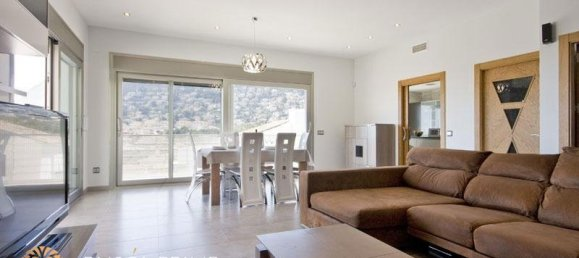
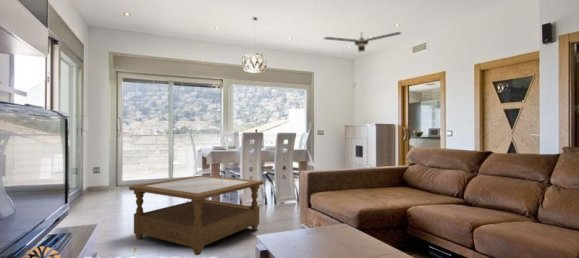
+ ceiling fan (361, 41)
+ coffee table (199, 208)
